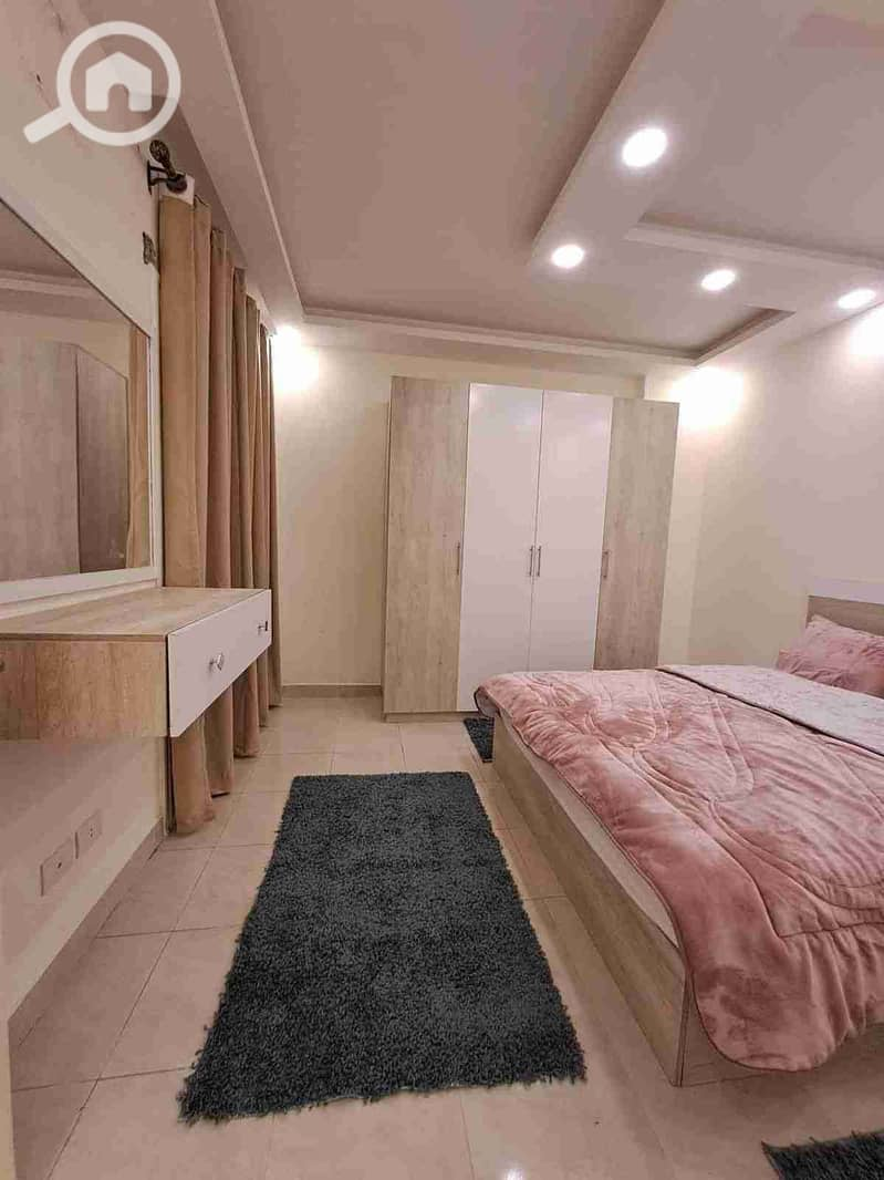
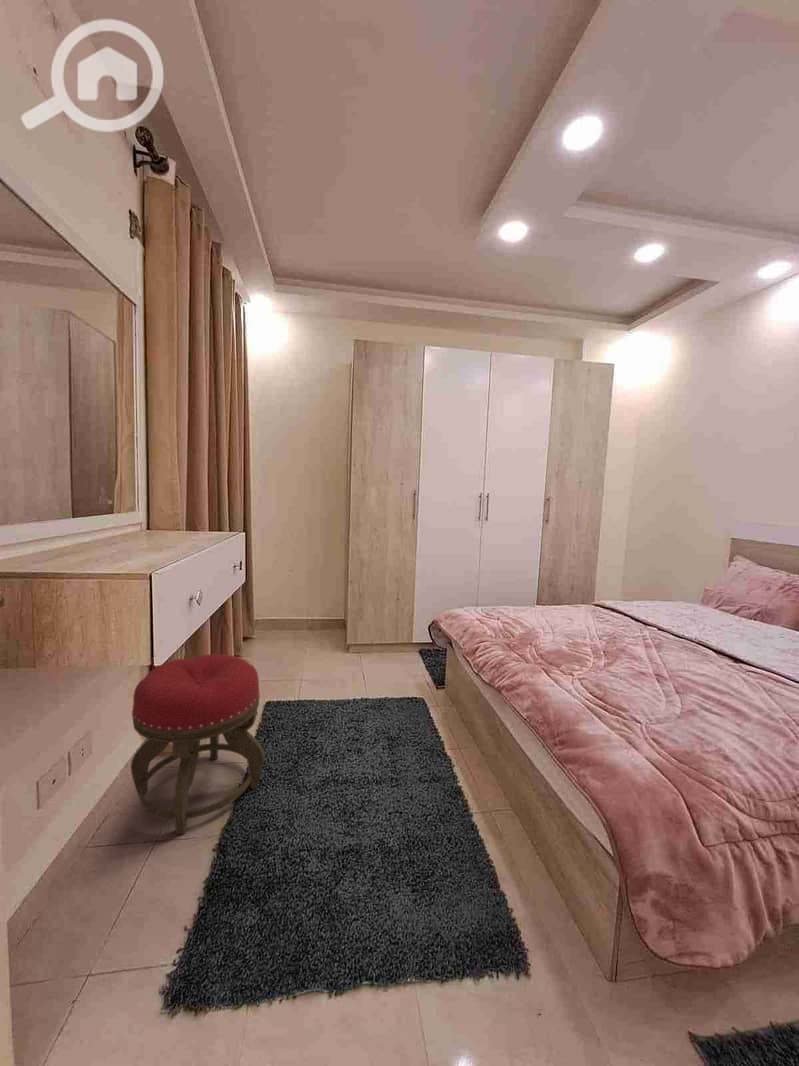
+ stool (199, 731)
